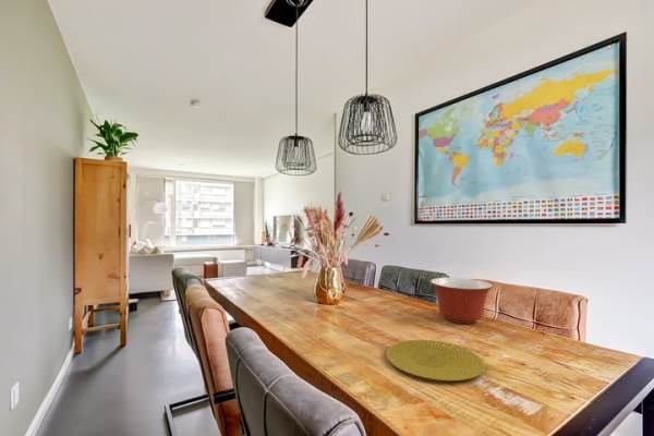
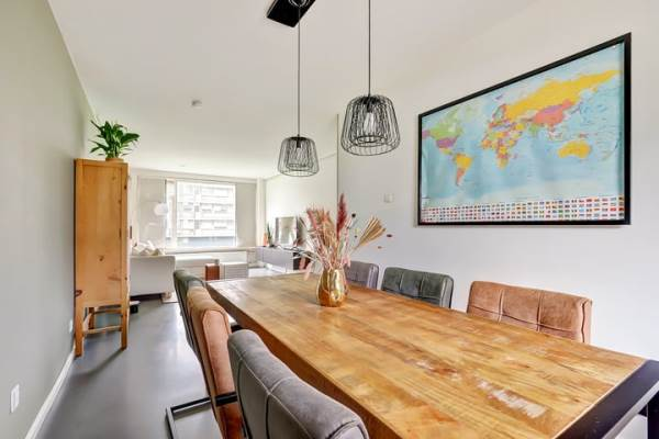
- mixing bowl (460, 301)
- plate (433, 358)
